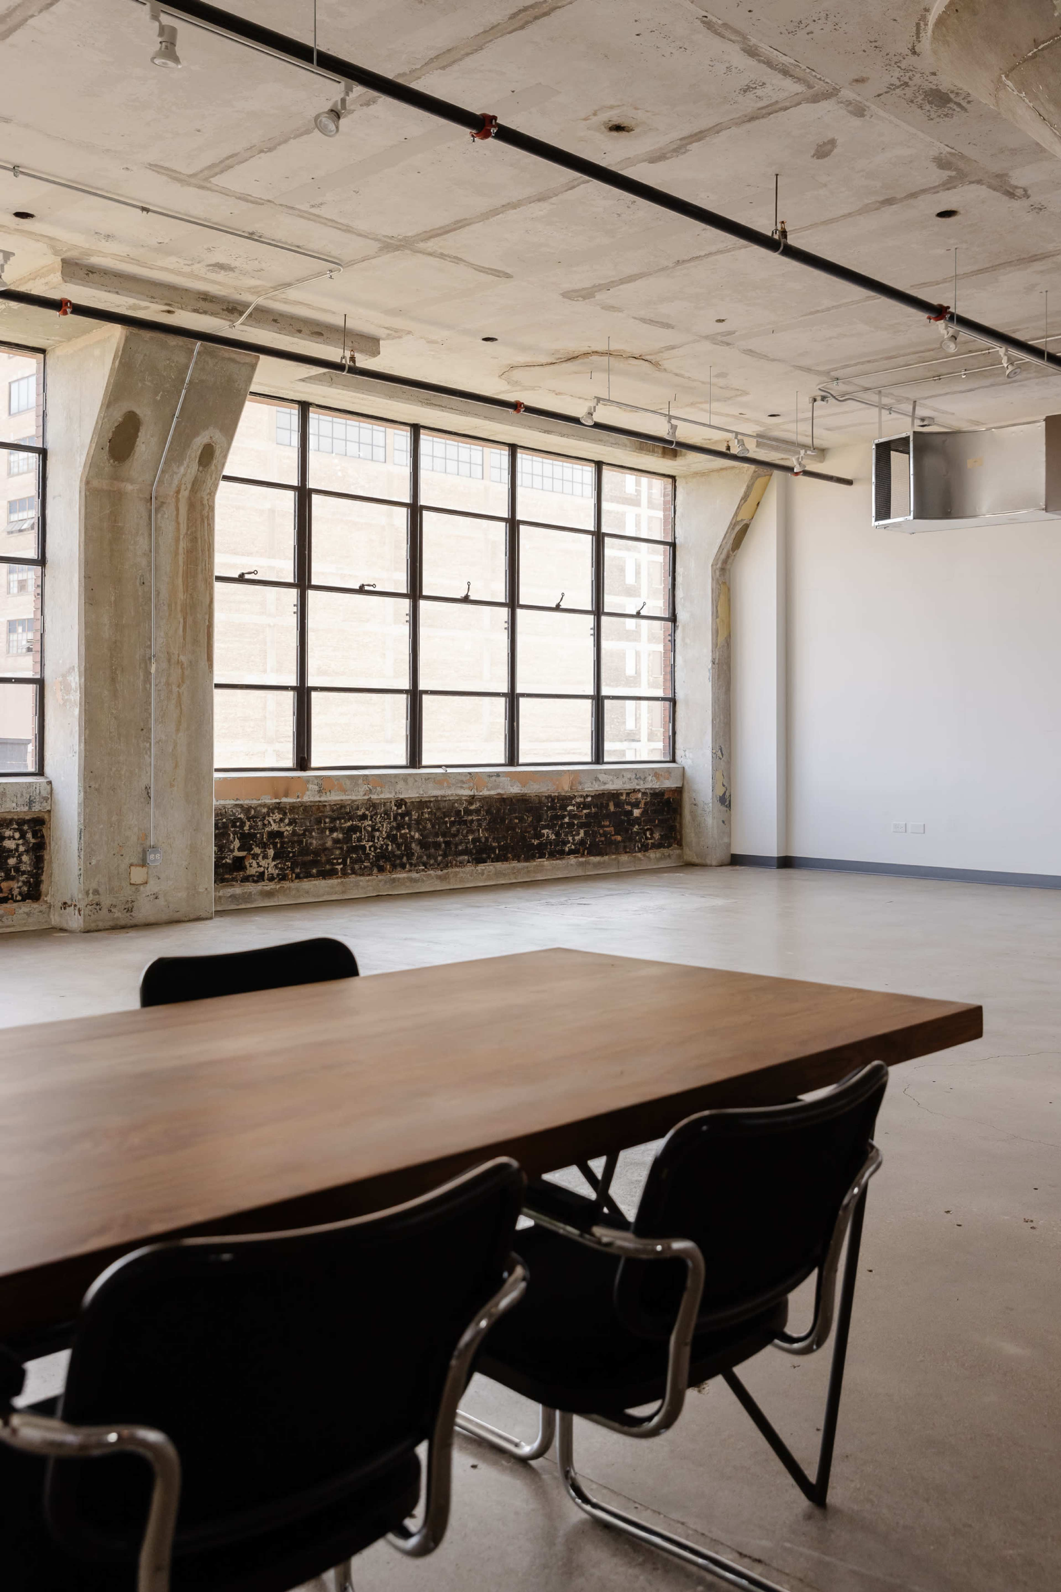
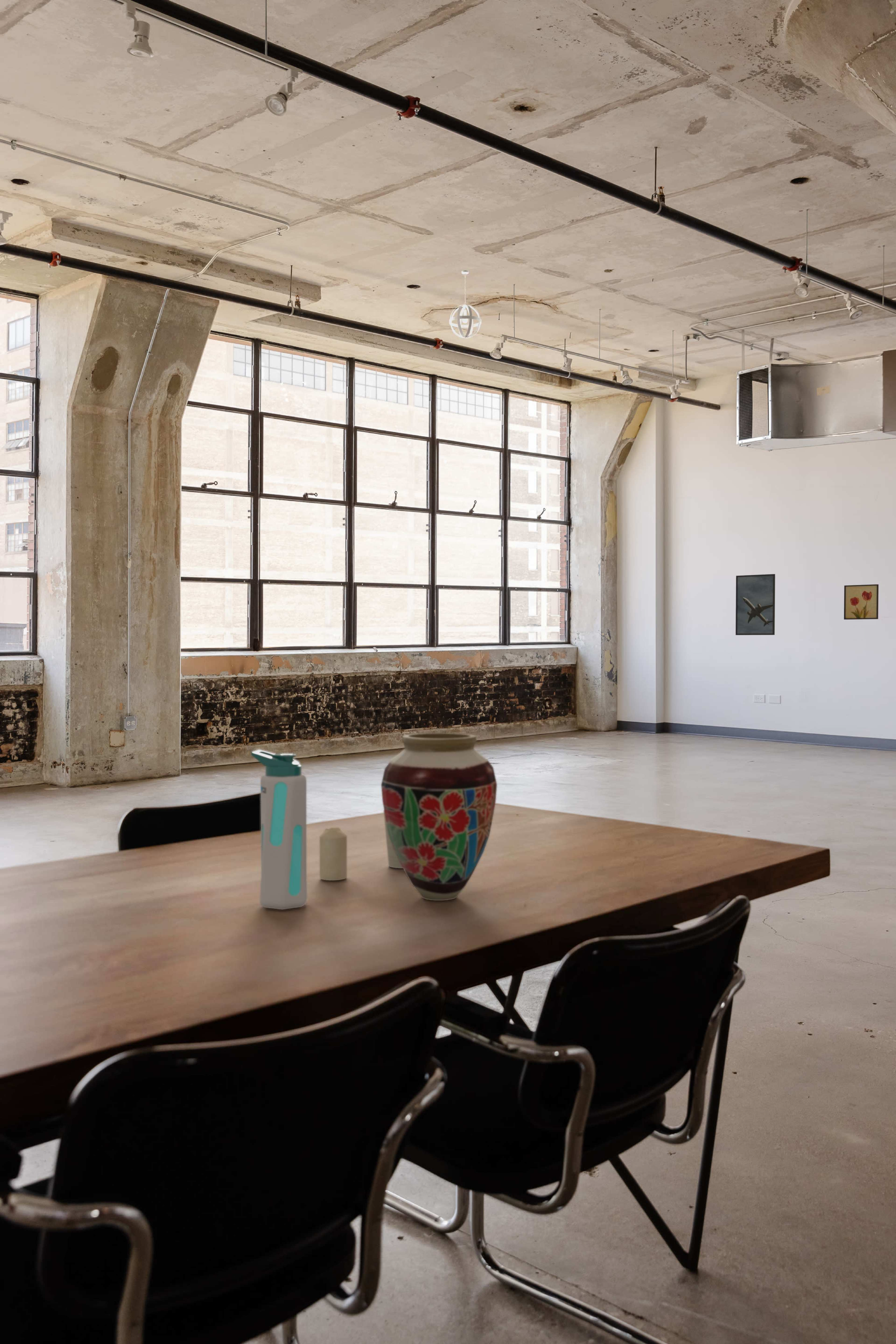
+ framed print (755, 605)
+ vase (439, 816)
+ wall art (861, 602)
+ cup (390, 839)
+ candle (333, 853)
+ pendant light (465, 305)
+ water bottle (279, 828)
